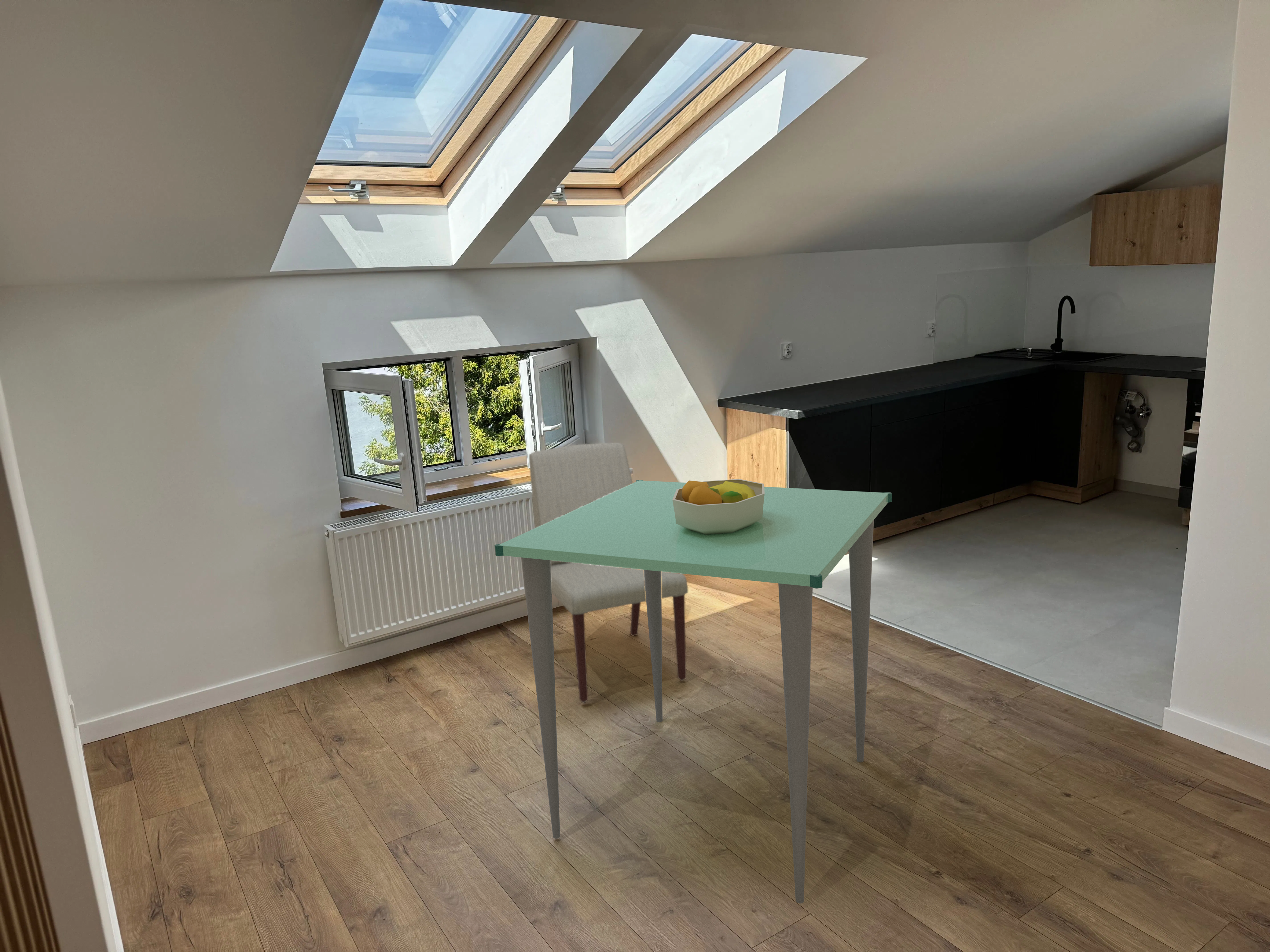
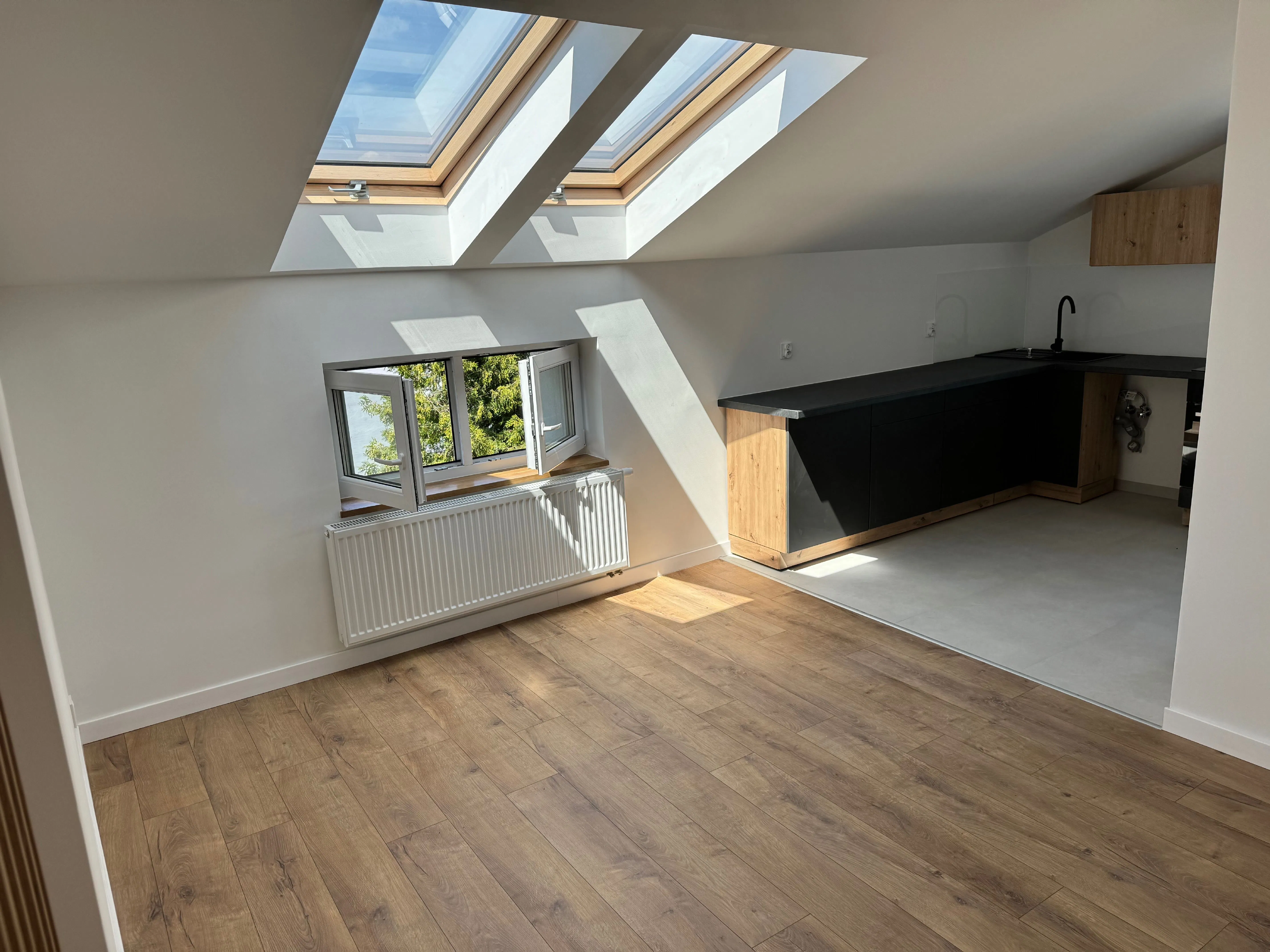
- fruit bowl (720, 500)
- chair (603, 566)
- dining table (662, 662)
